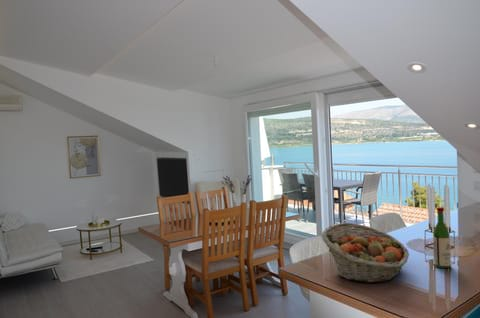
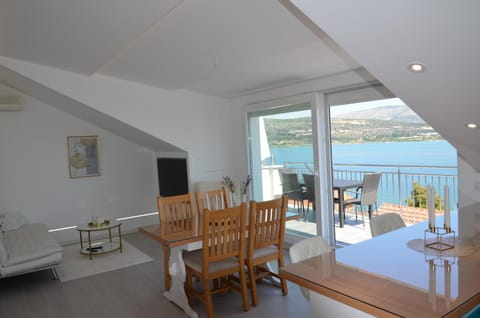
- wine bottle (441, 236)
- fruit basket (364, 250)
